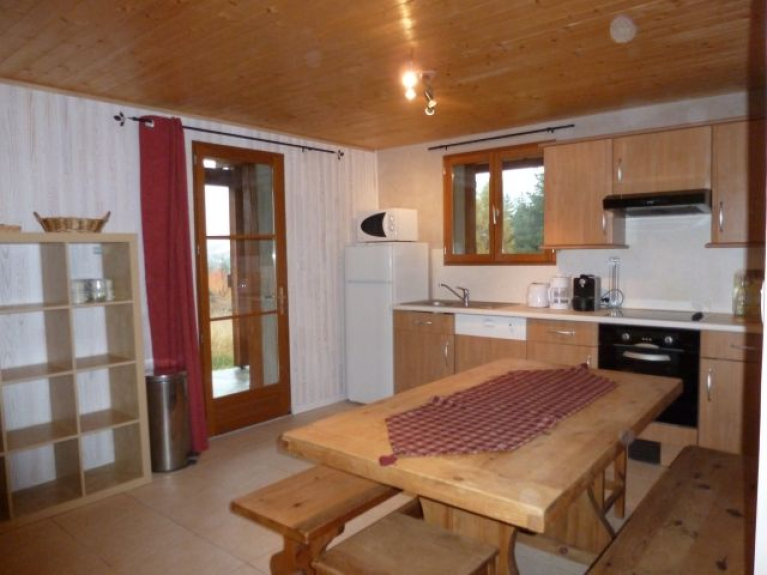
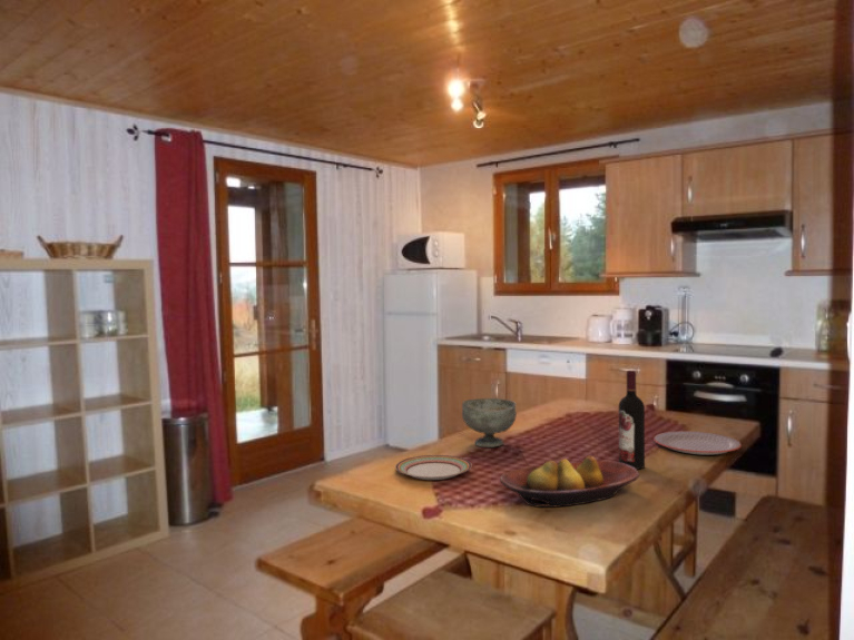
+ wine bottle (631, 419)
+ bowl (490, 423)
+ plate (696, 443)
+ plate (433, 469)
+ fruit bowl (570, 476)
